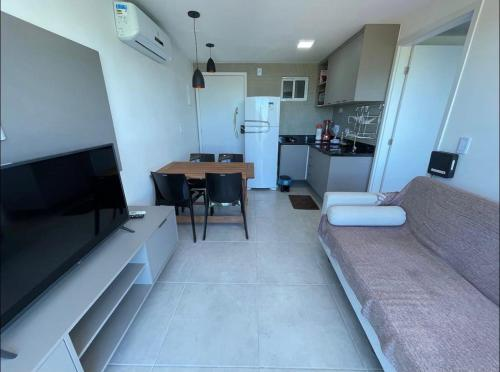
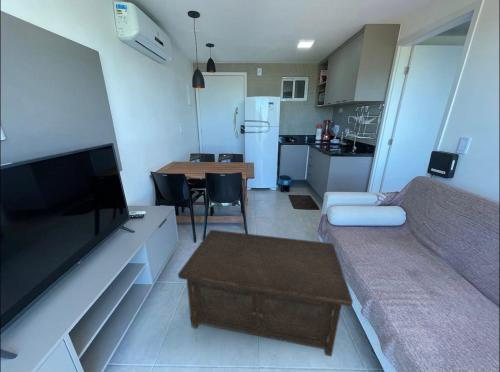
+ cabinet (263, 284)
